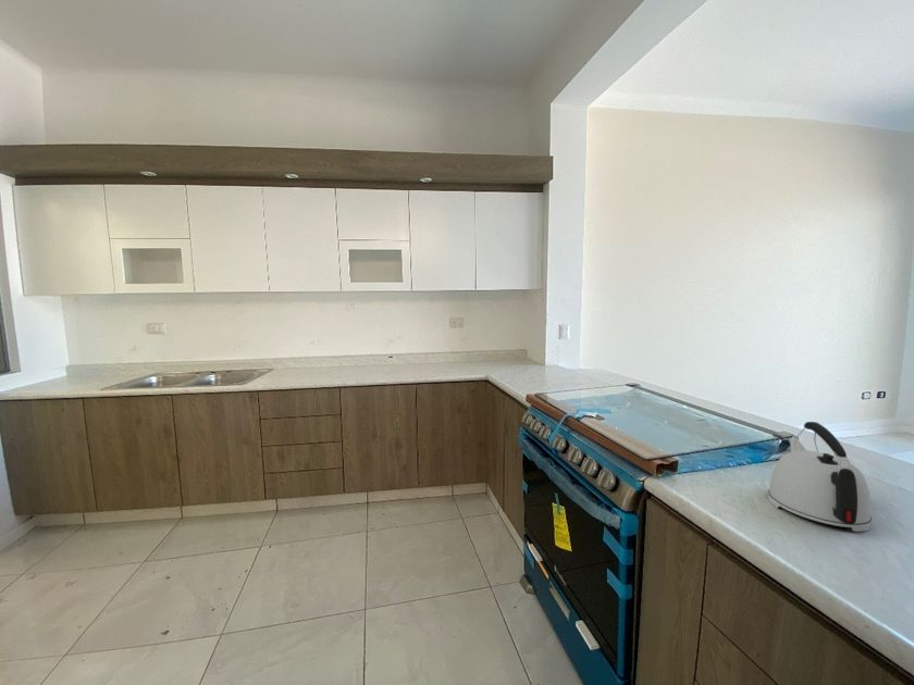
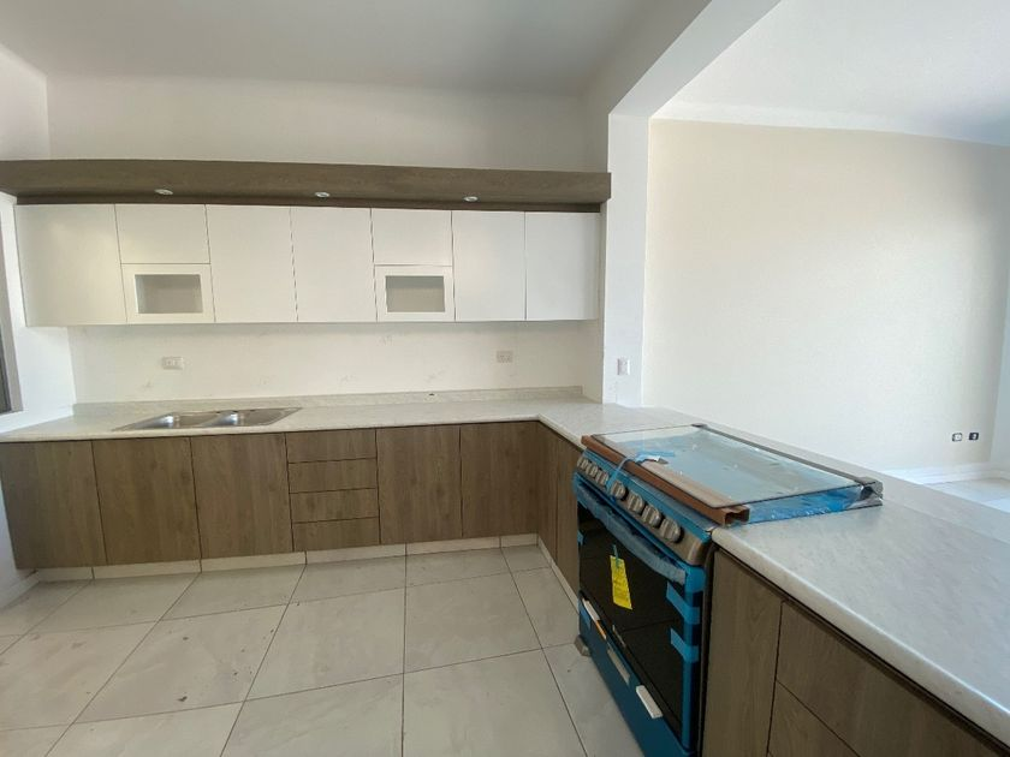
- kettle (817, 466)
